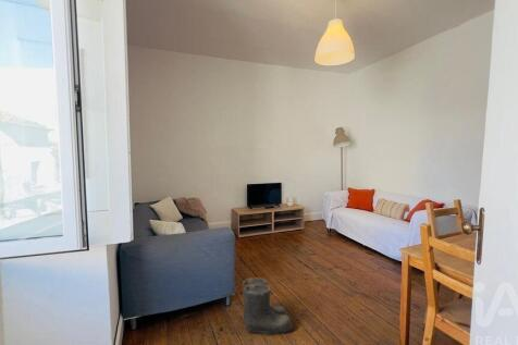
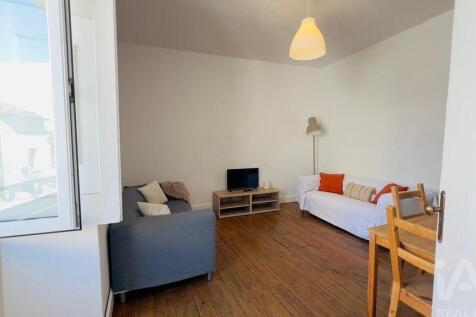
- boots (267, 304)
